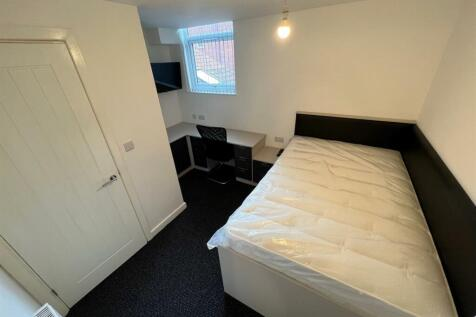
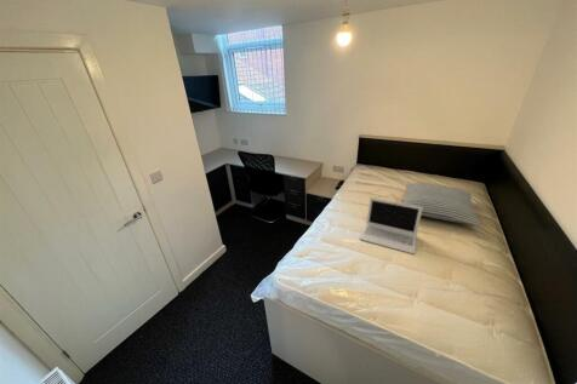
+ pillow (436, 200)
+ laptop (390, 223)
